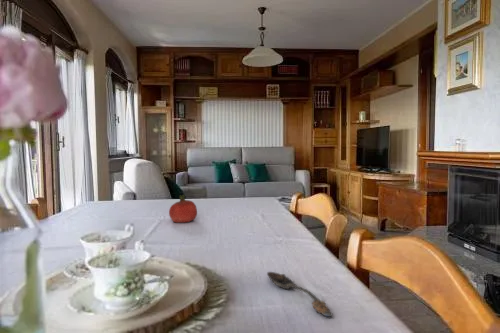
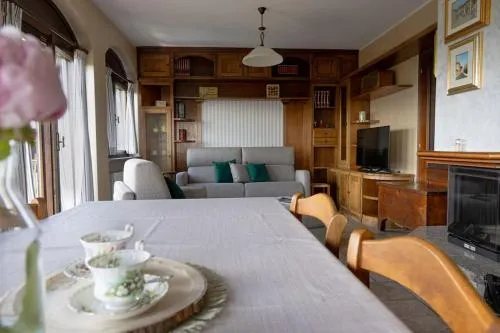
- fruit (183, 207)
- spoon (295, 288)
